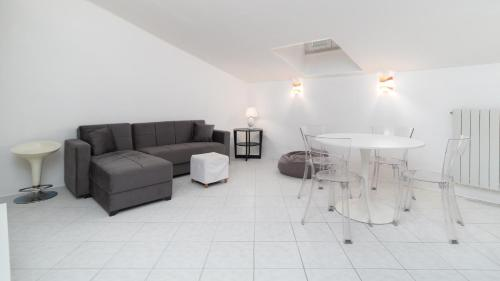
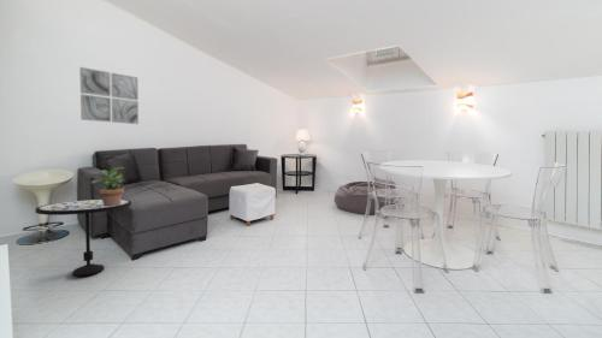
+ side table (87, 237)
+ wall art (110, 97)
+ potted plant (107, 185)
